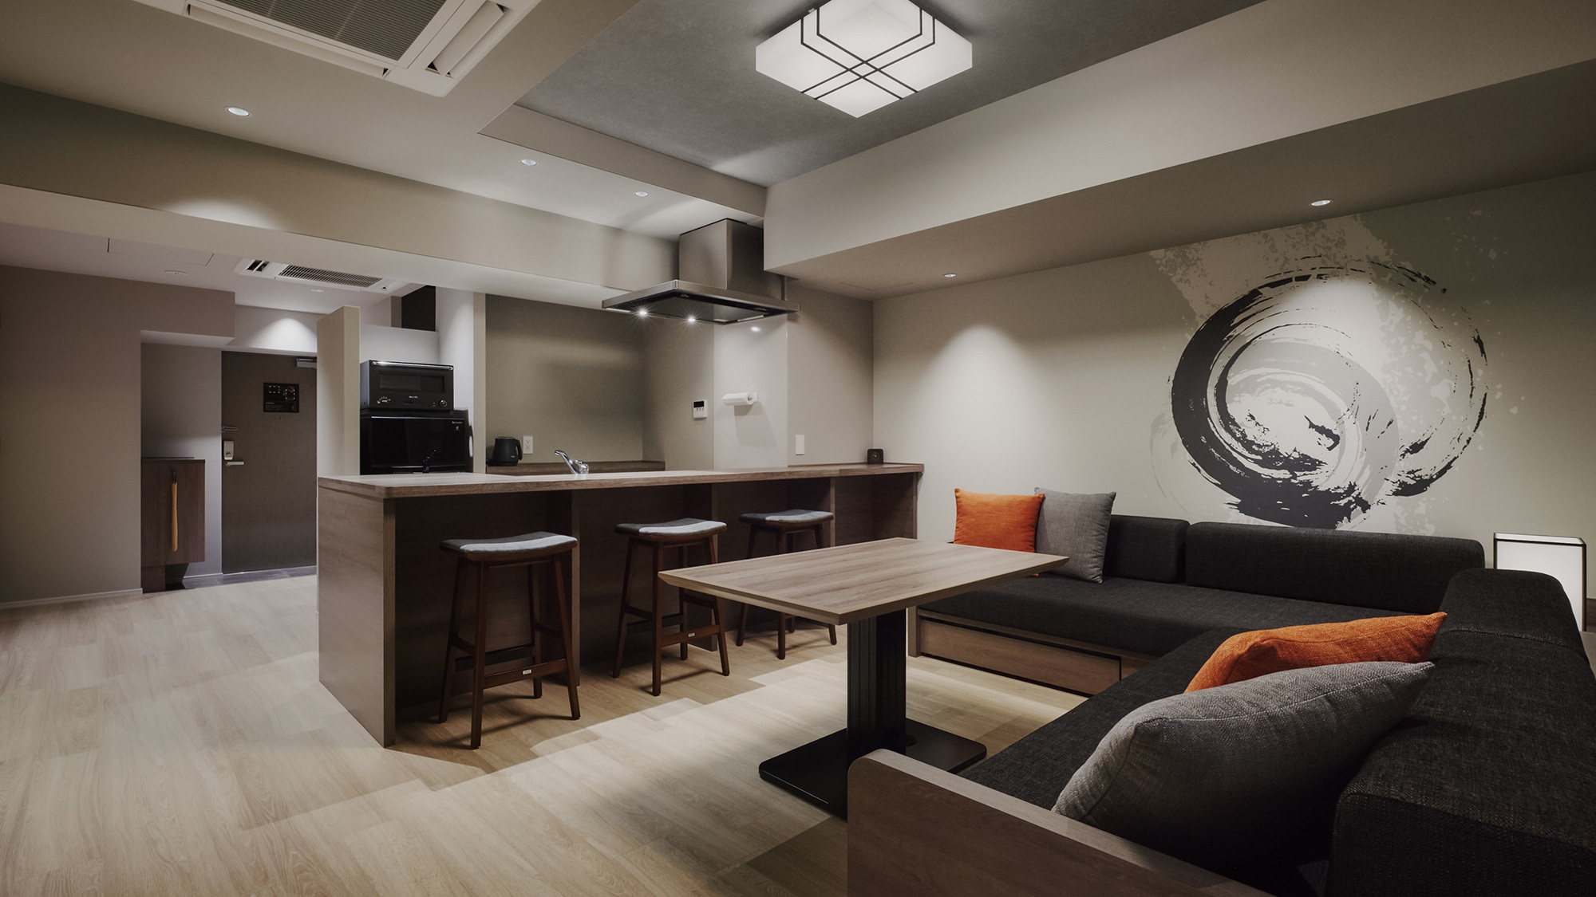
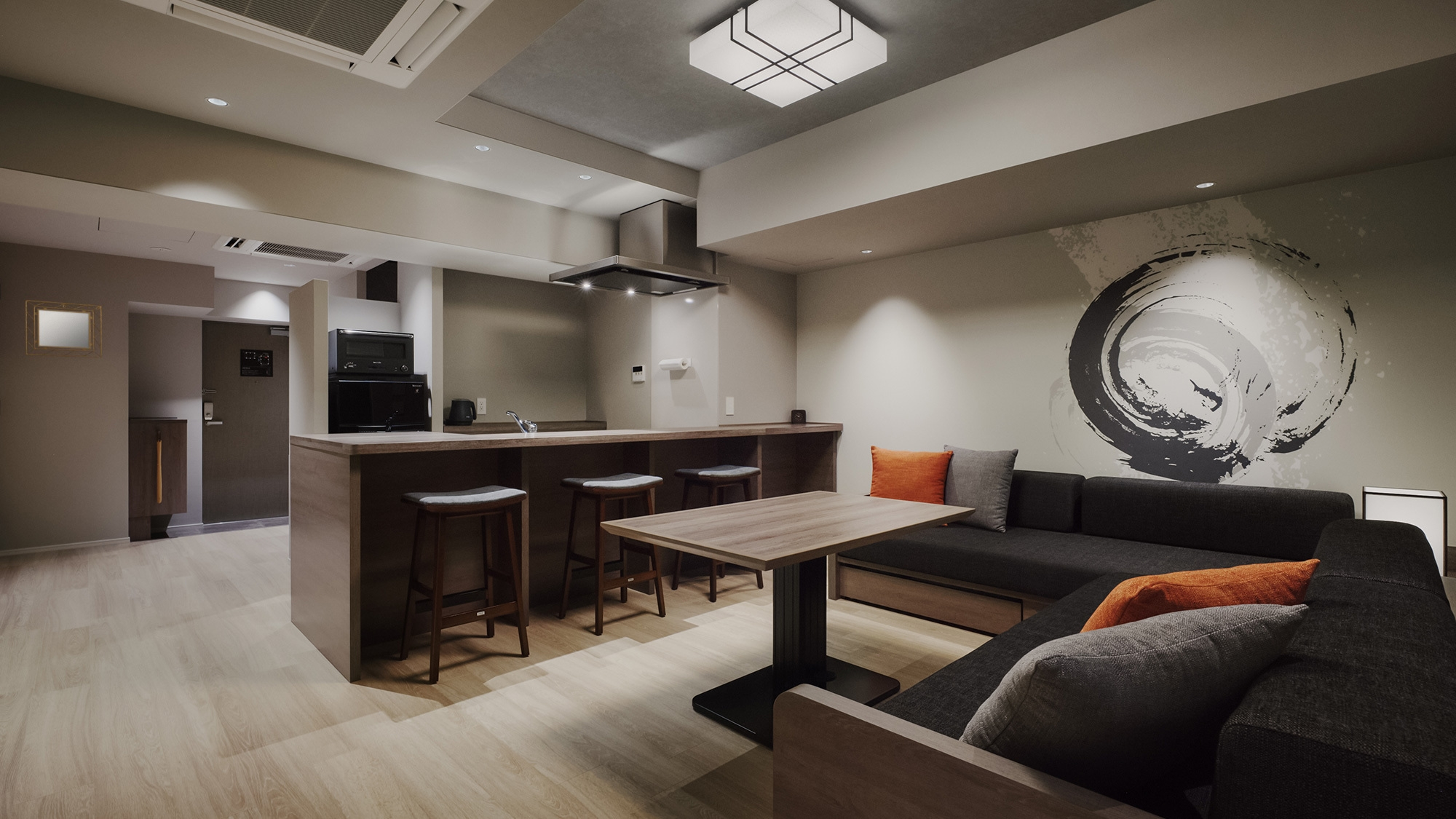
+ home mirror (64, 329)
